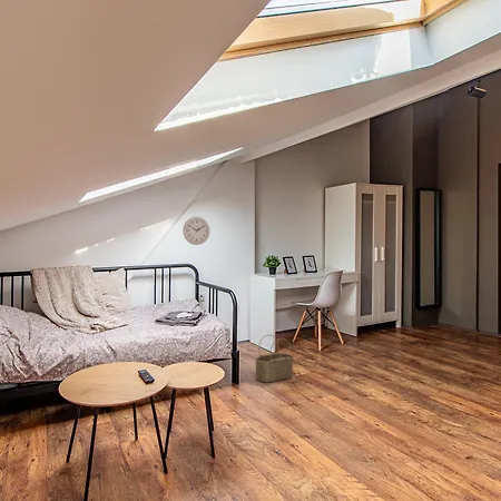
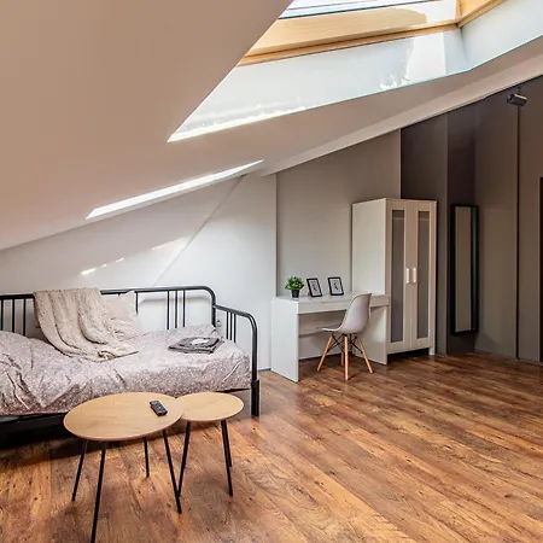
- wall clock (196, 230)
- wicker basket (274, 356)
